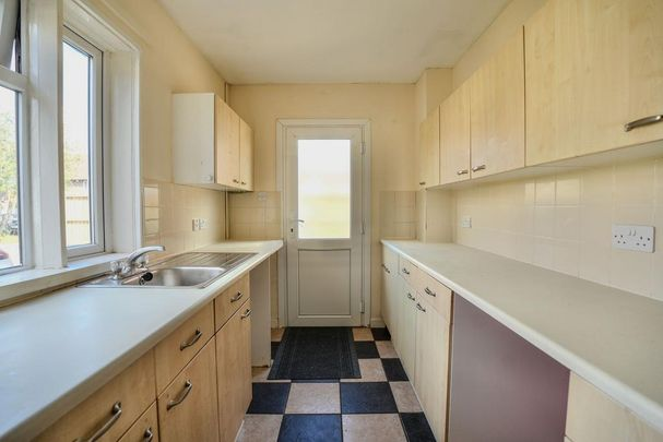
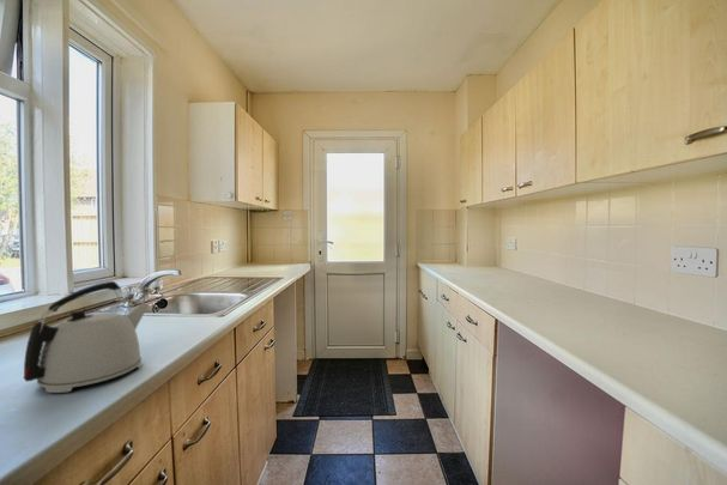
+ kettle (95, 327)
